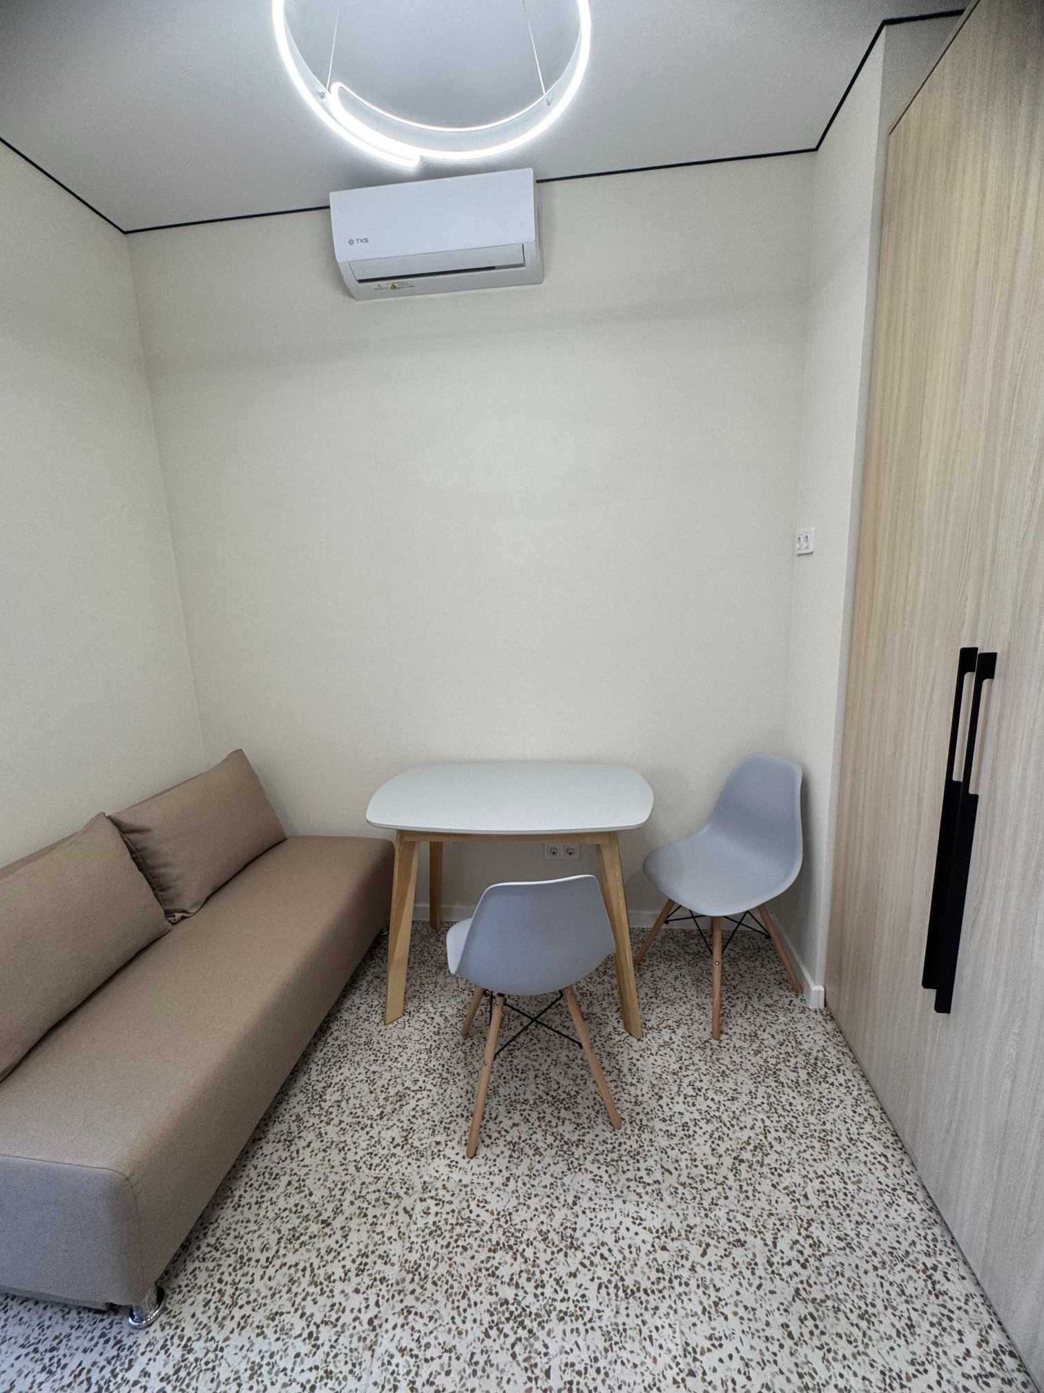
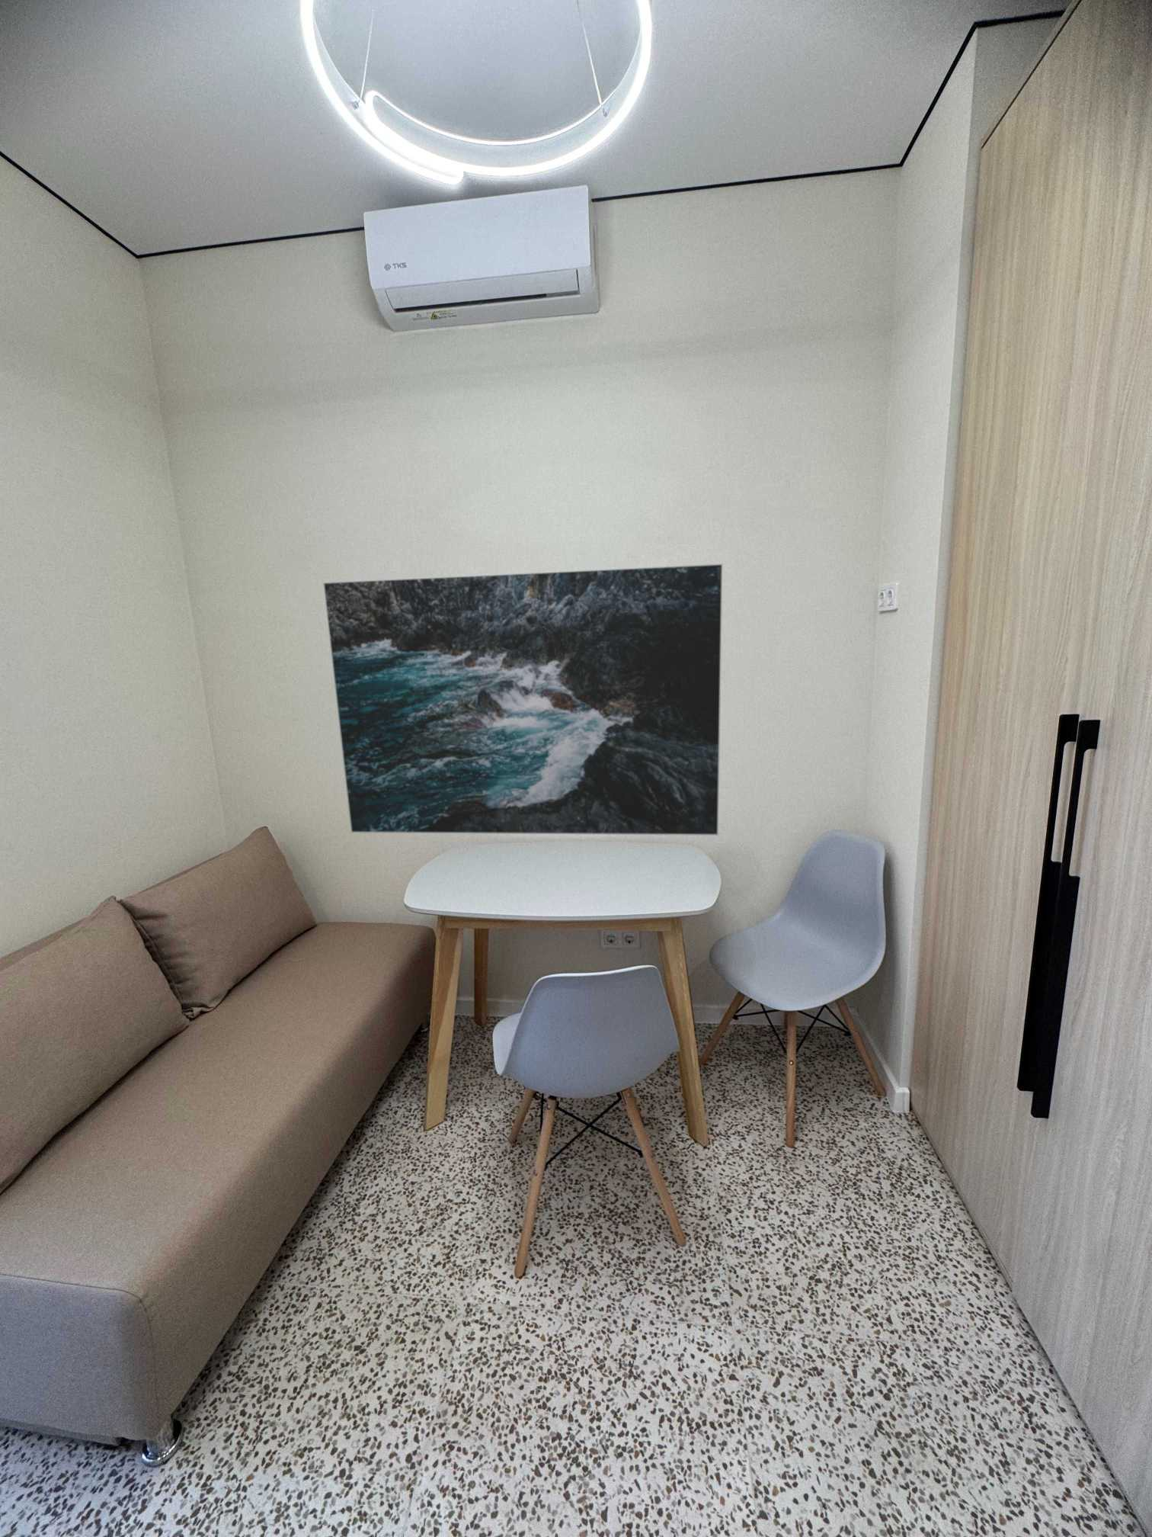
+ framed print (522, 708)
